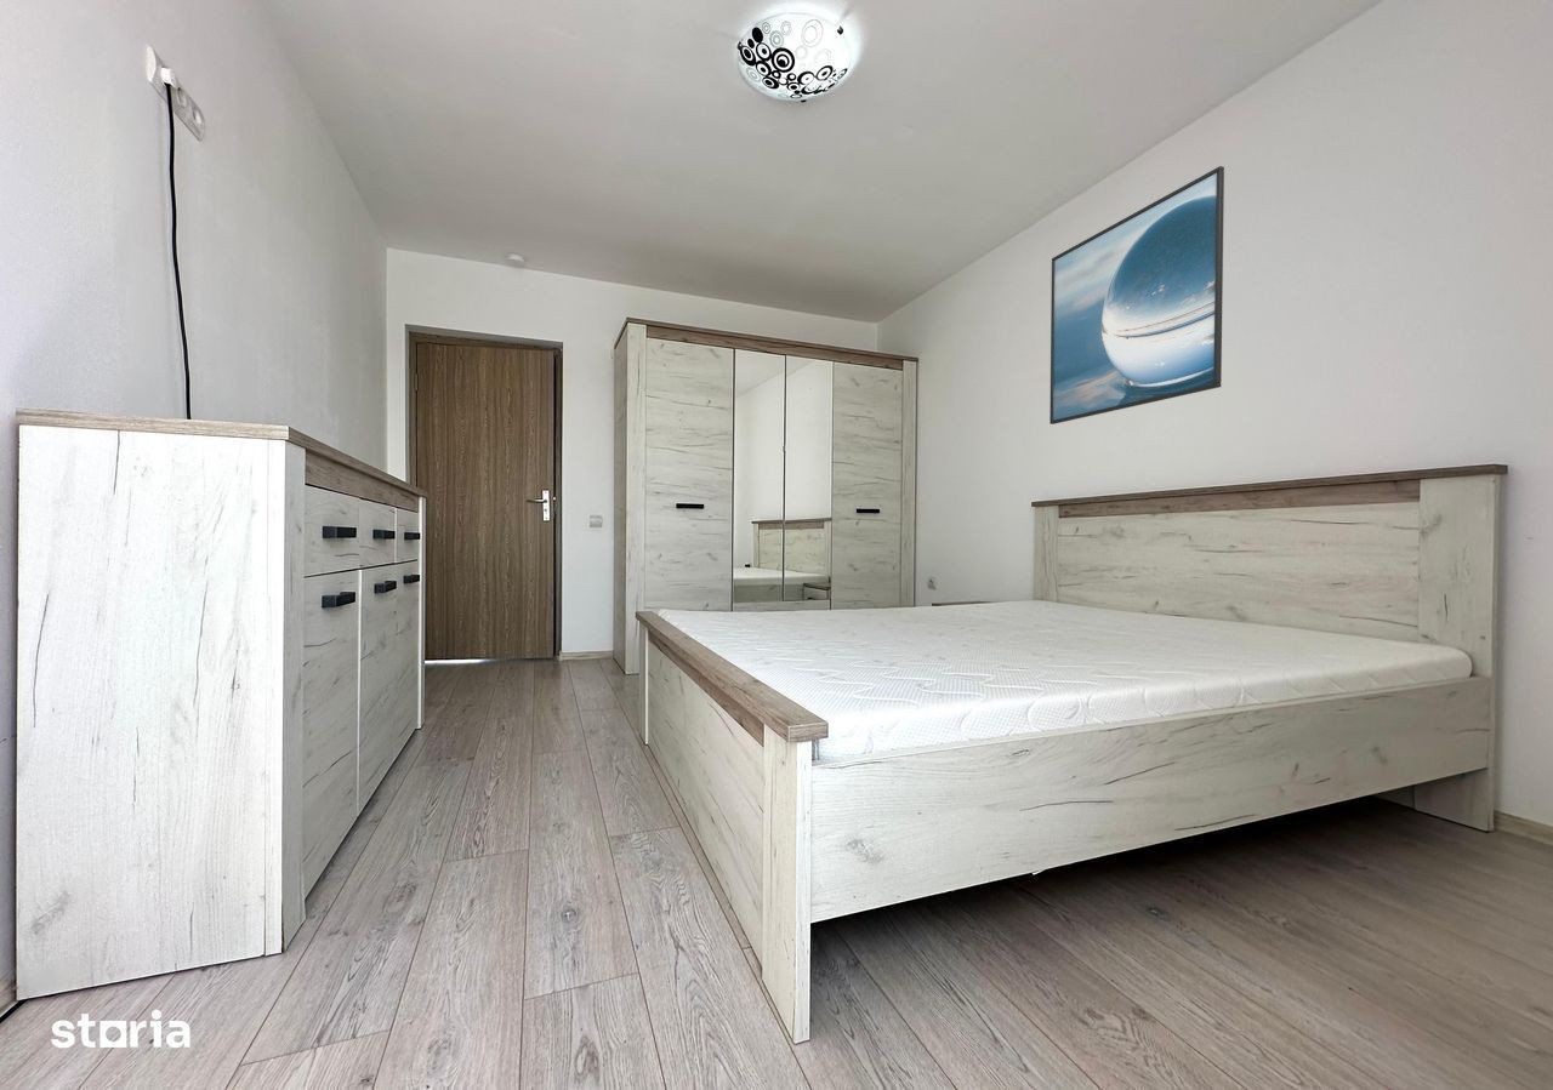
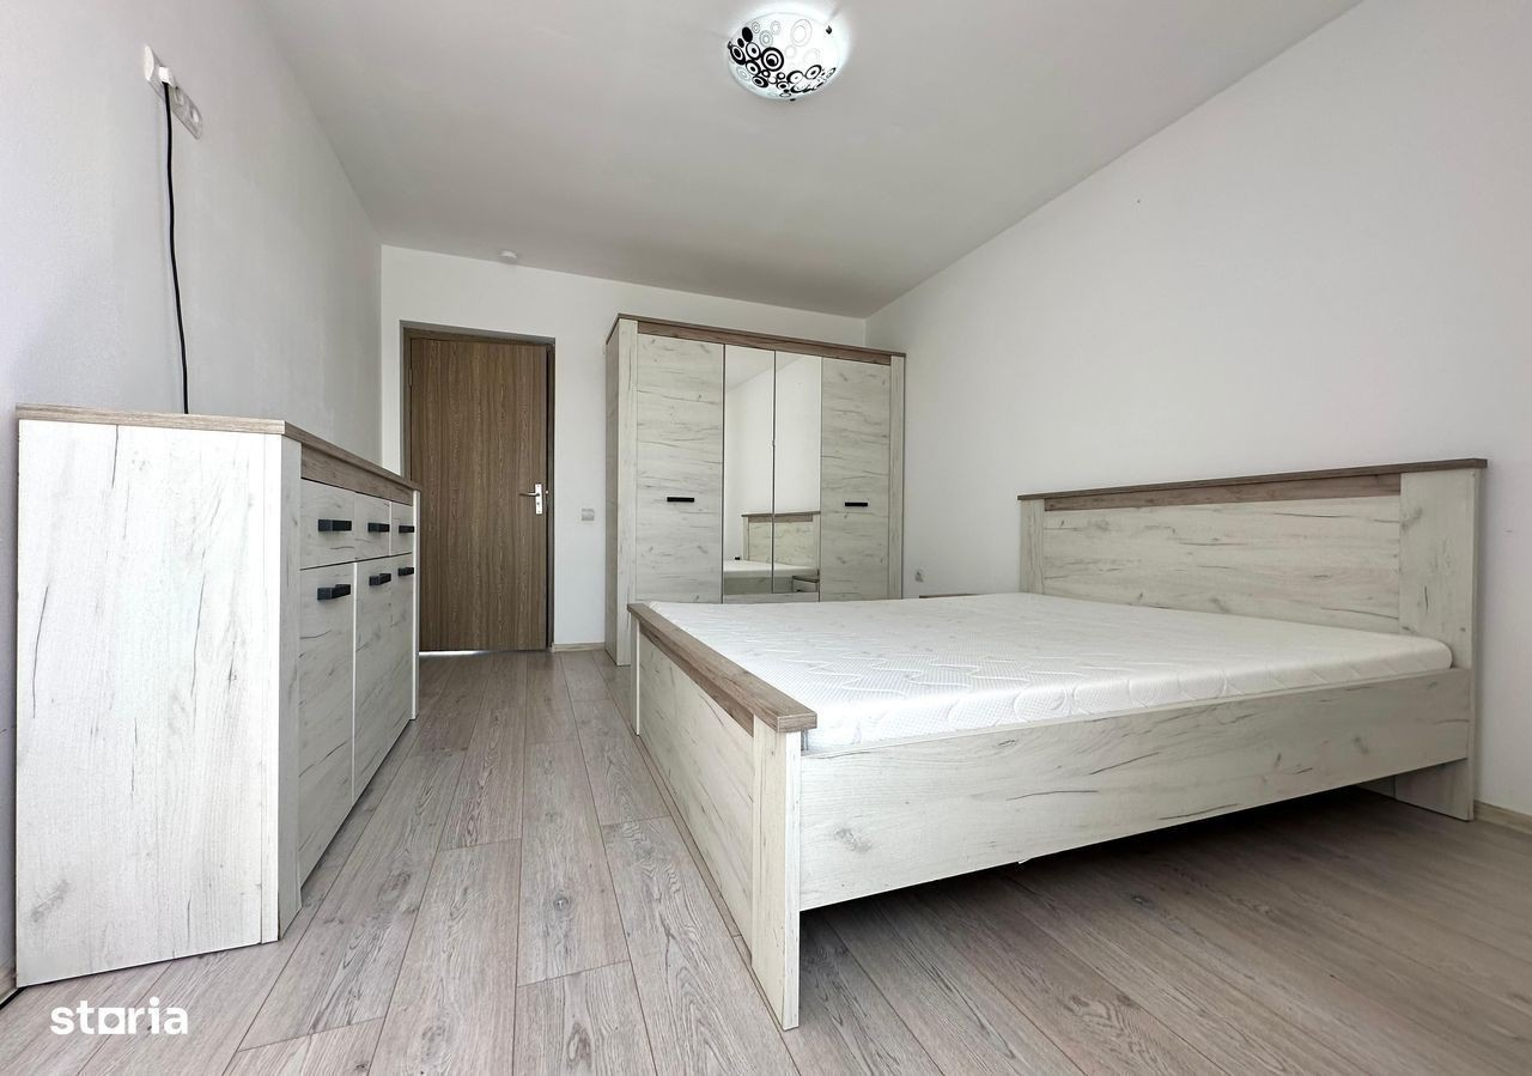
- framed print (1123, 313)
